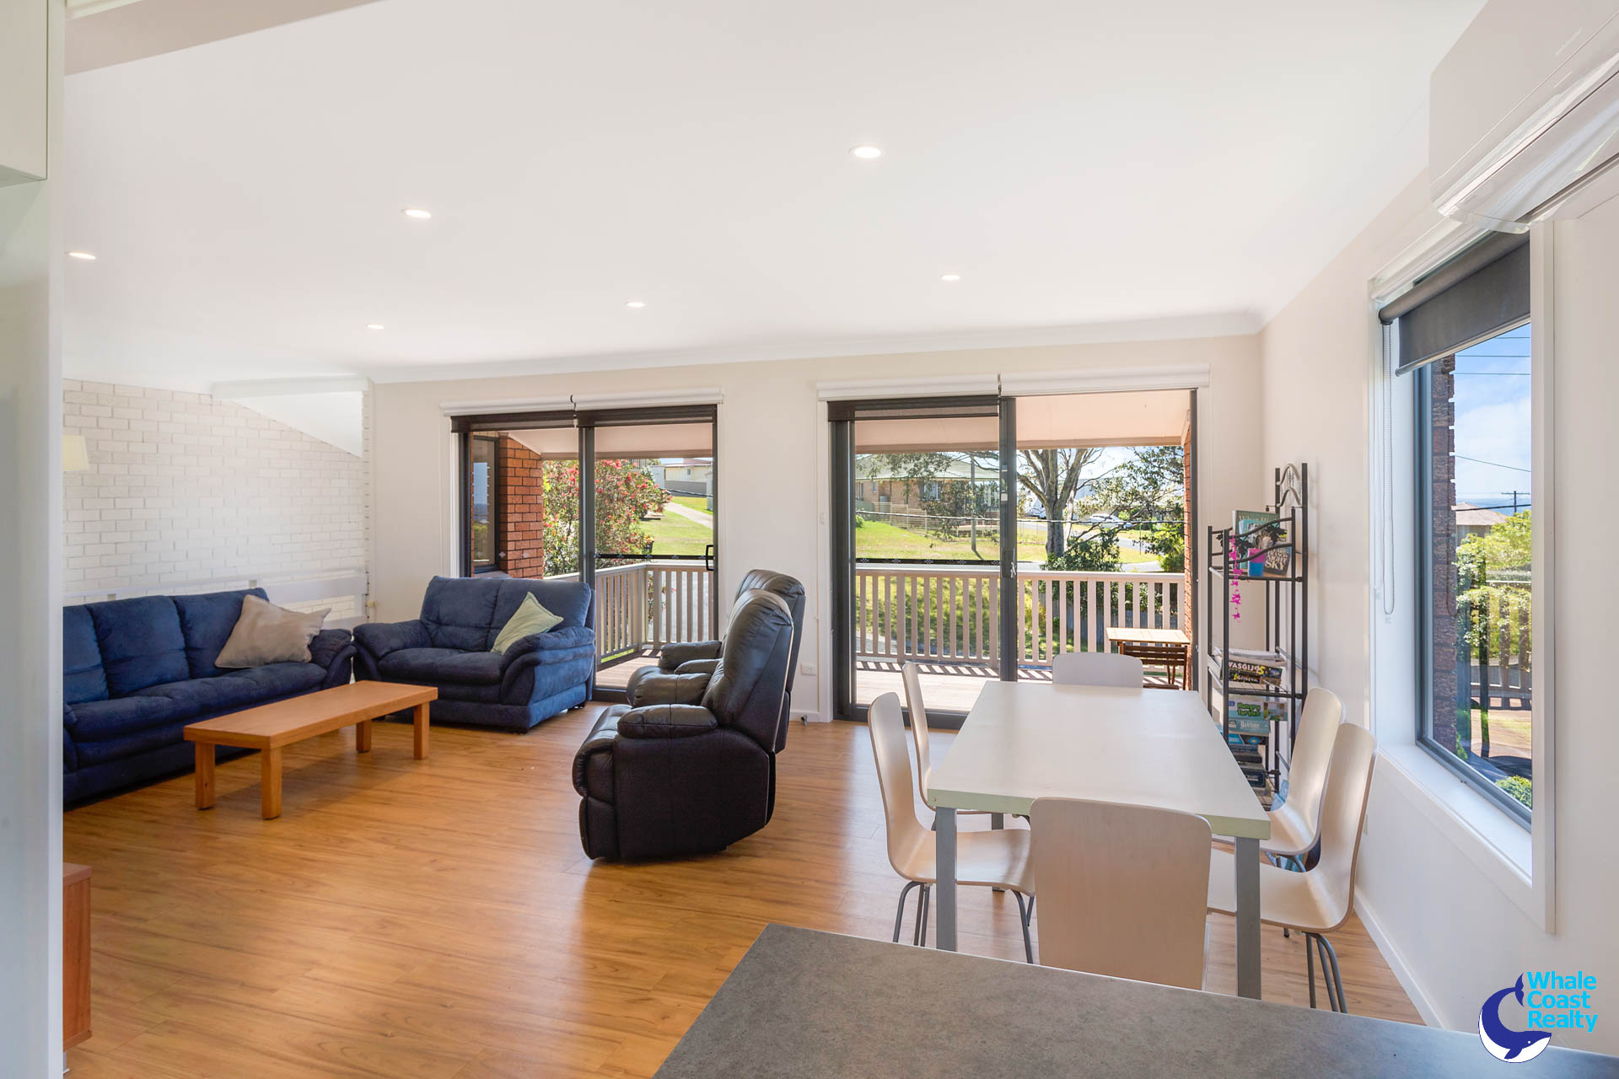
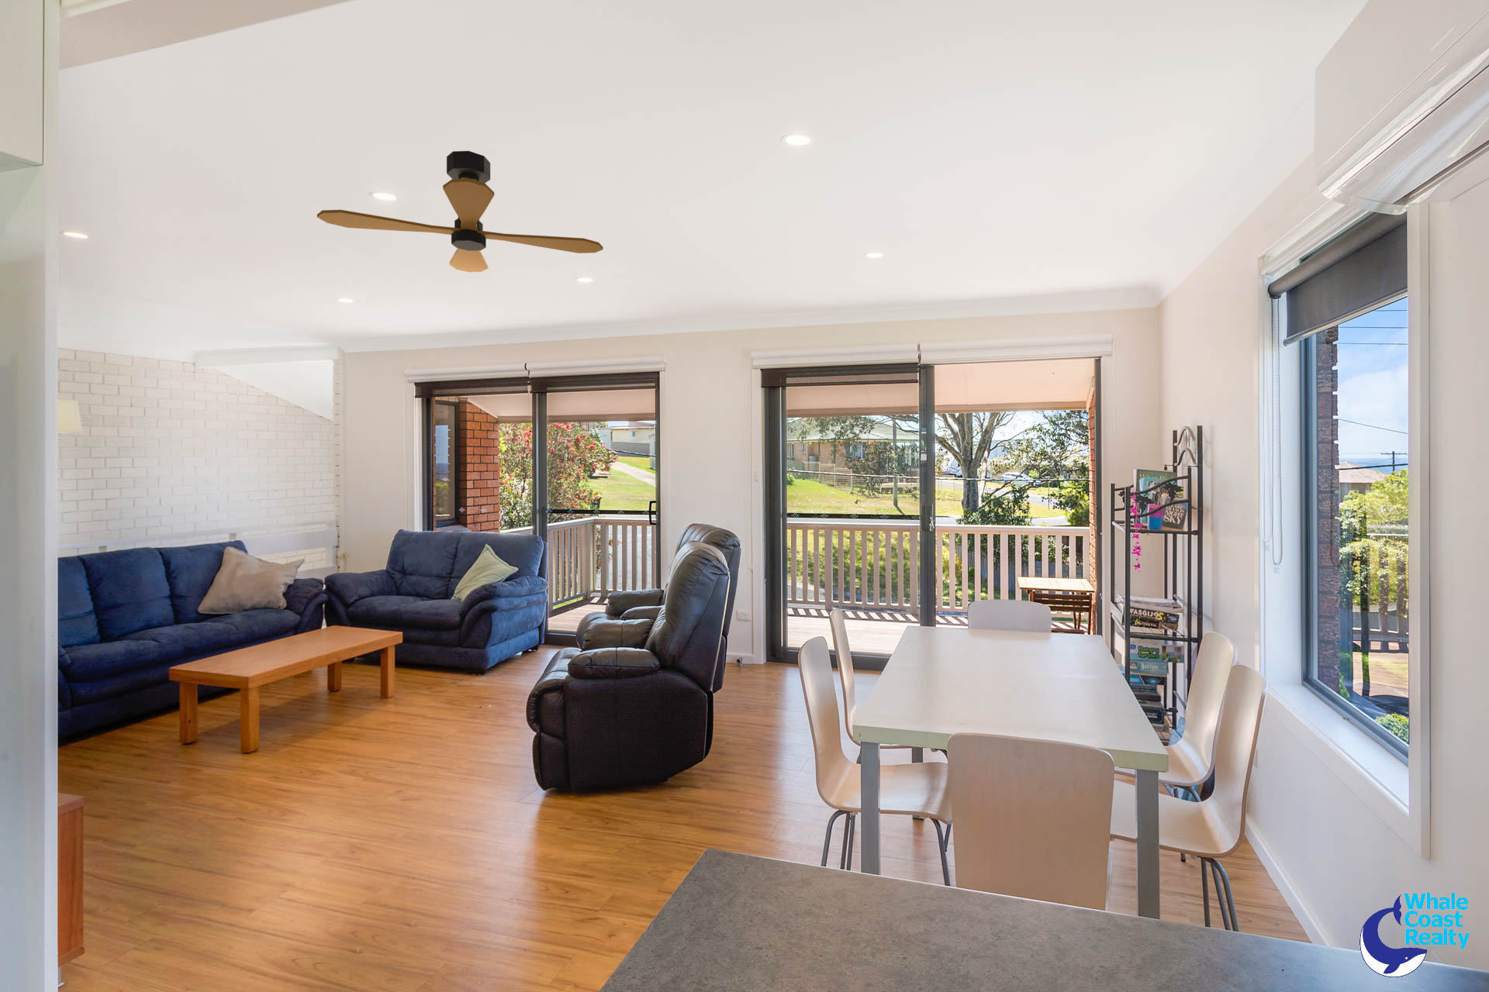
+ ceiling fan (469, 203)
